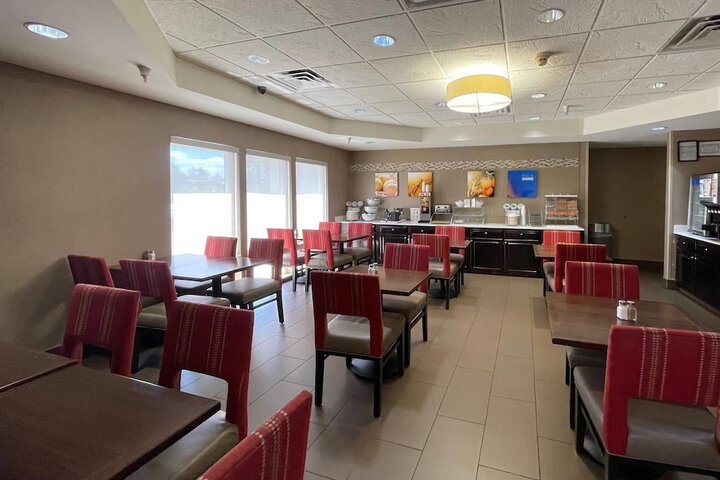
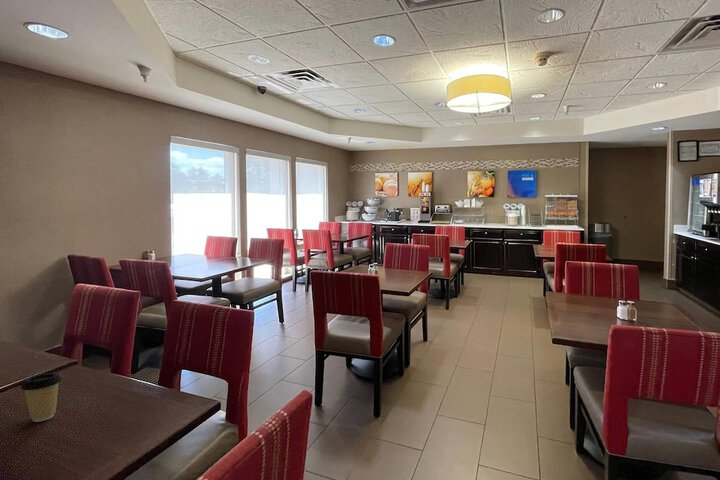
+ coffee cup (42, 396)
